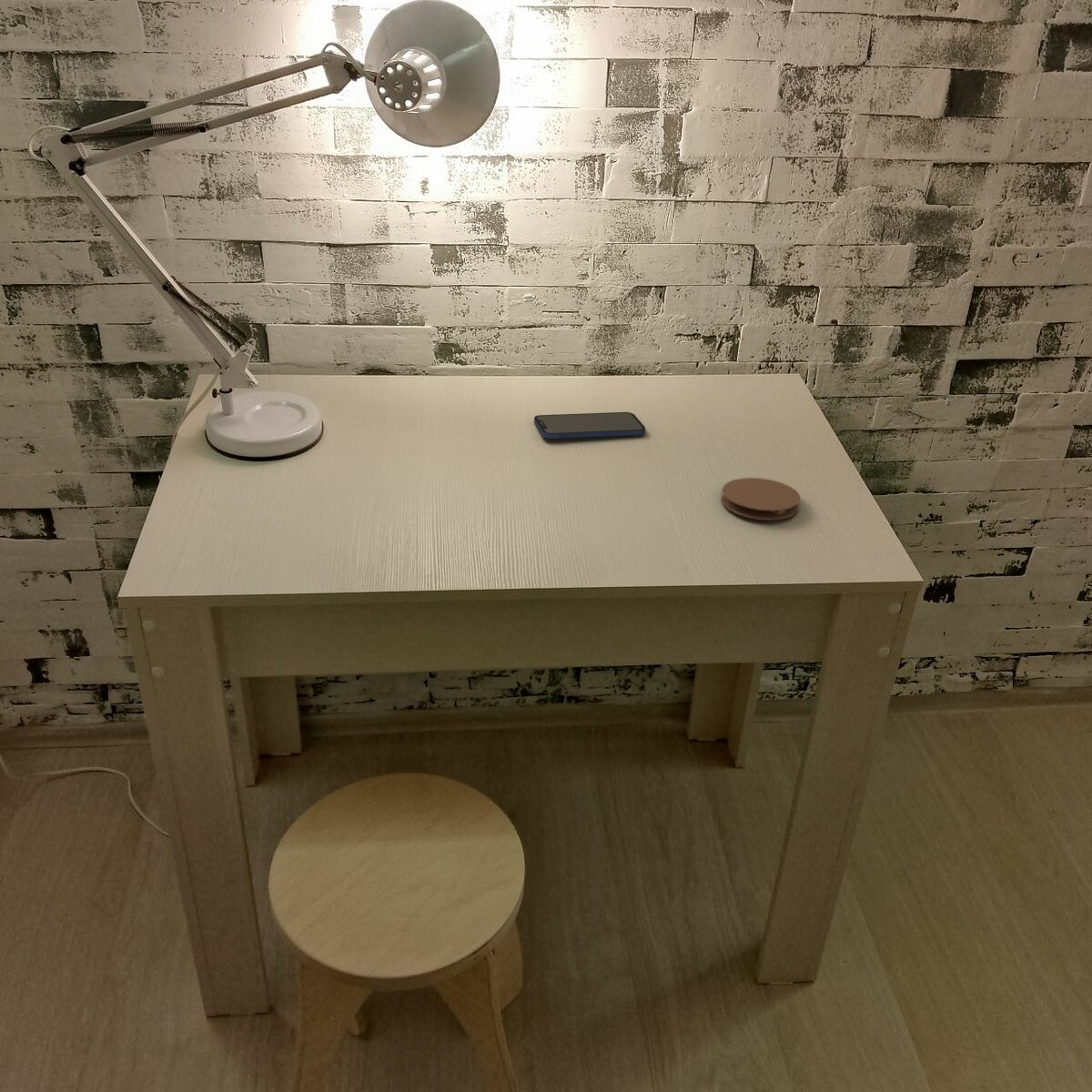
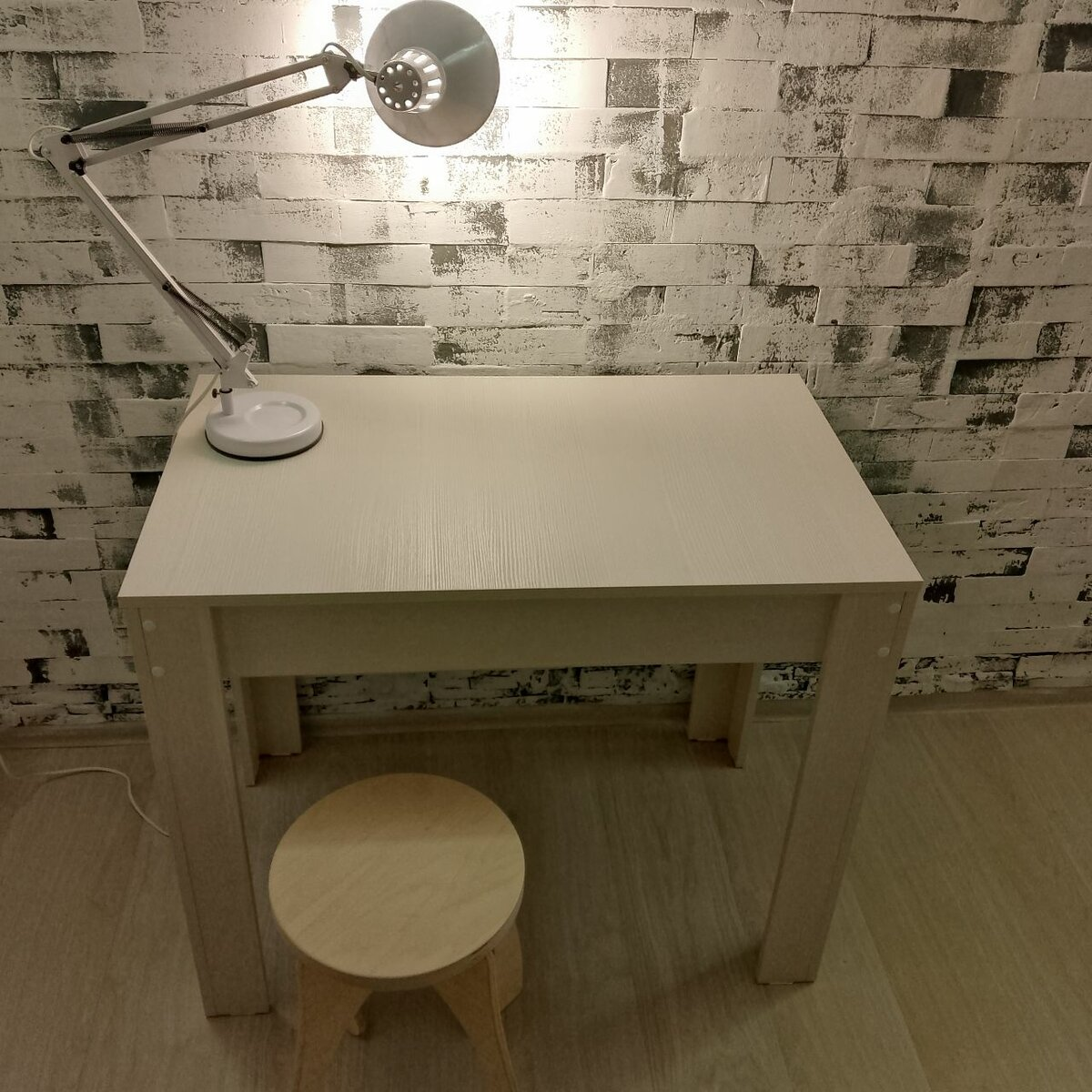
- smartphone (589, 424)
- coaster (760, 498)
